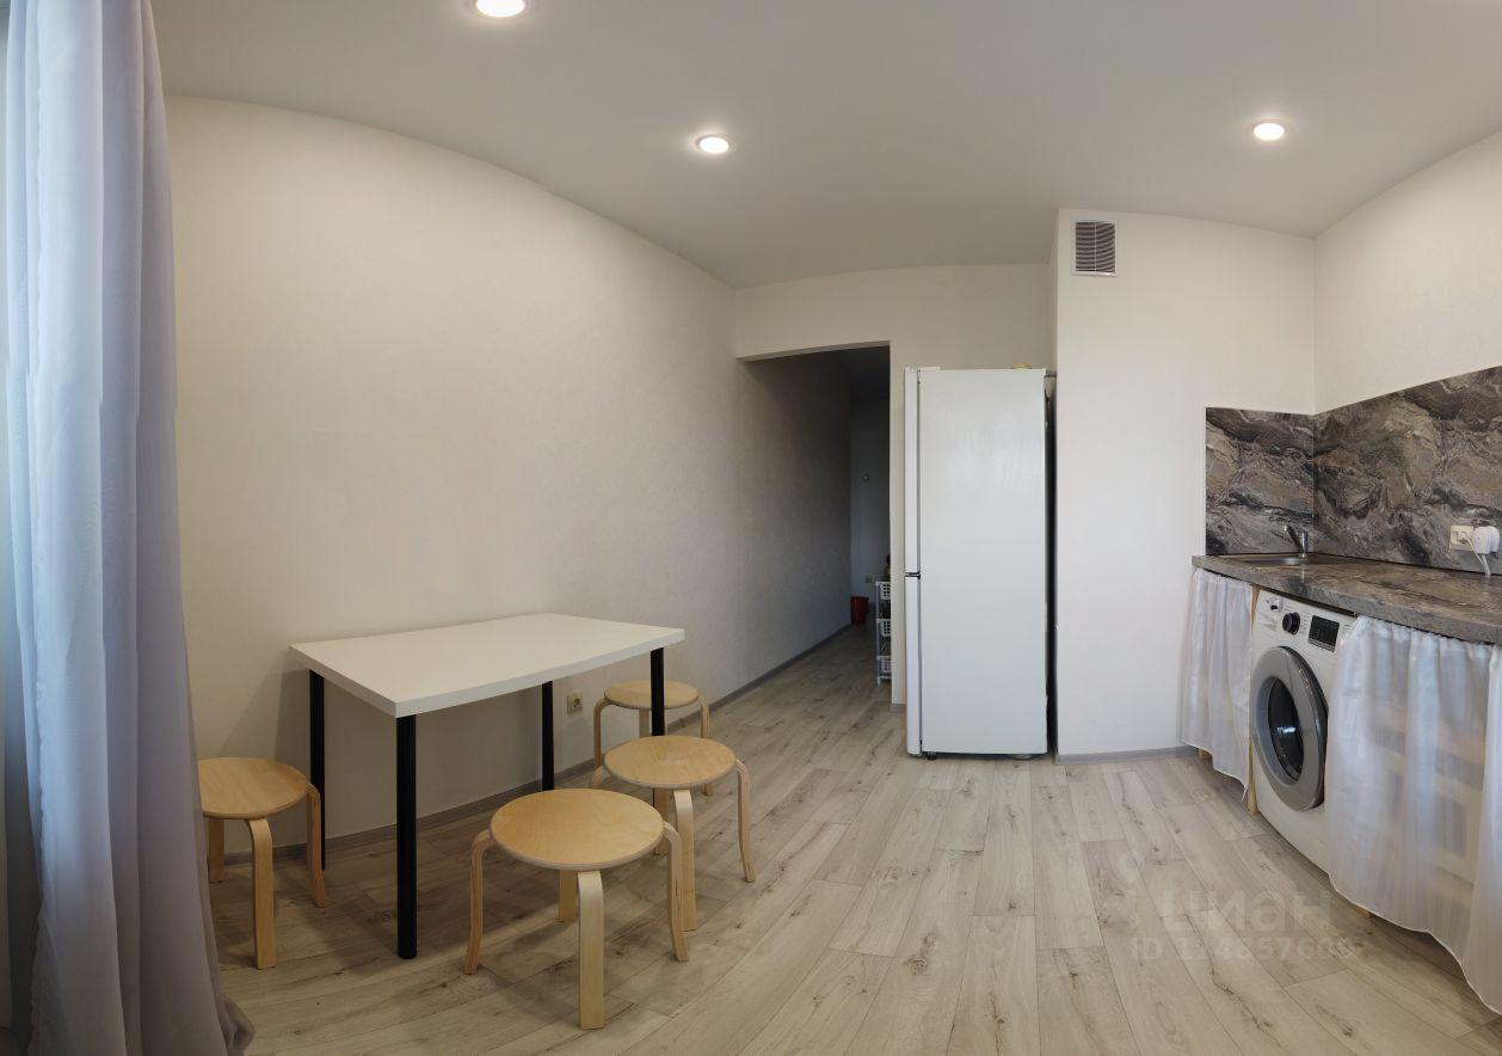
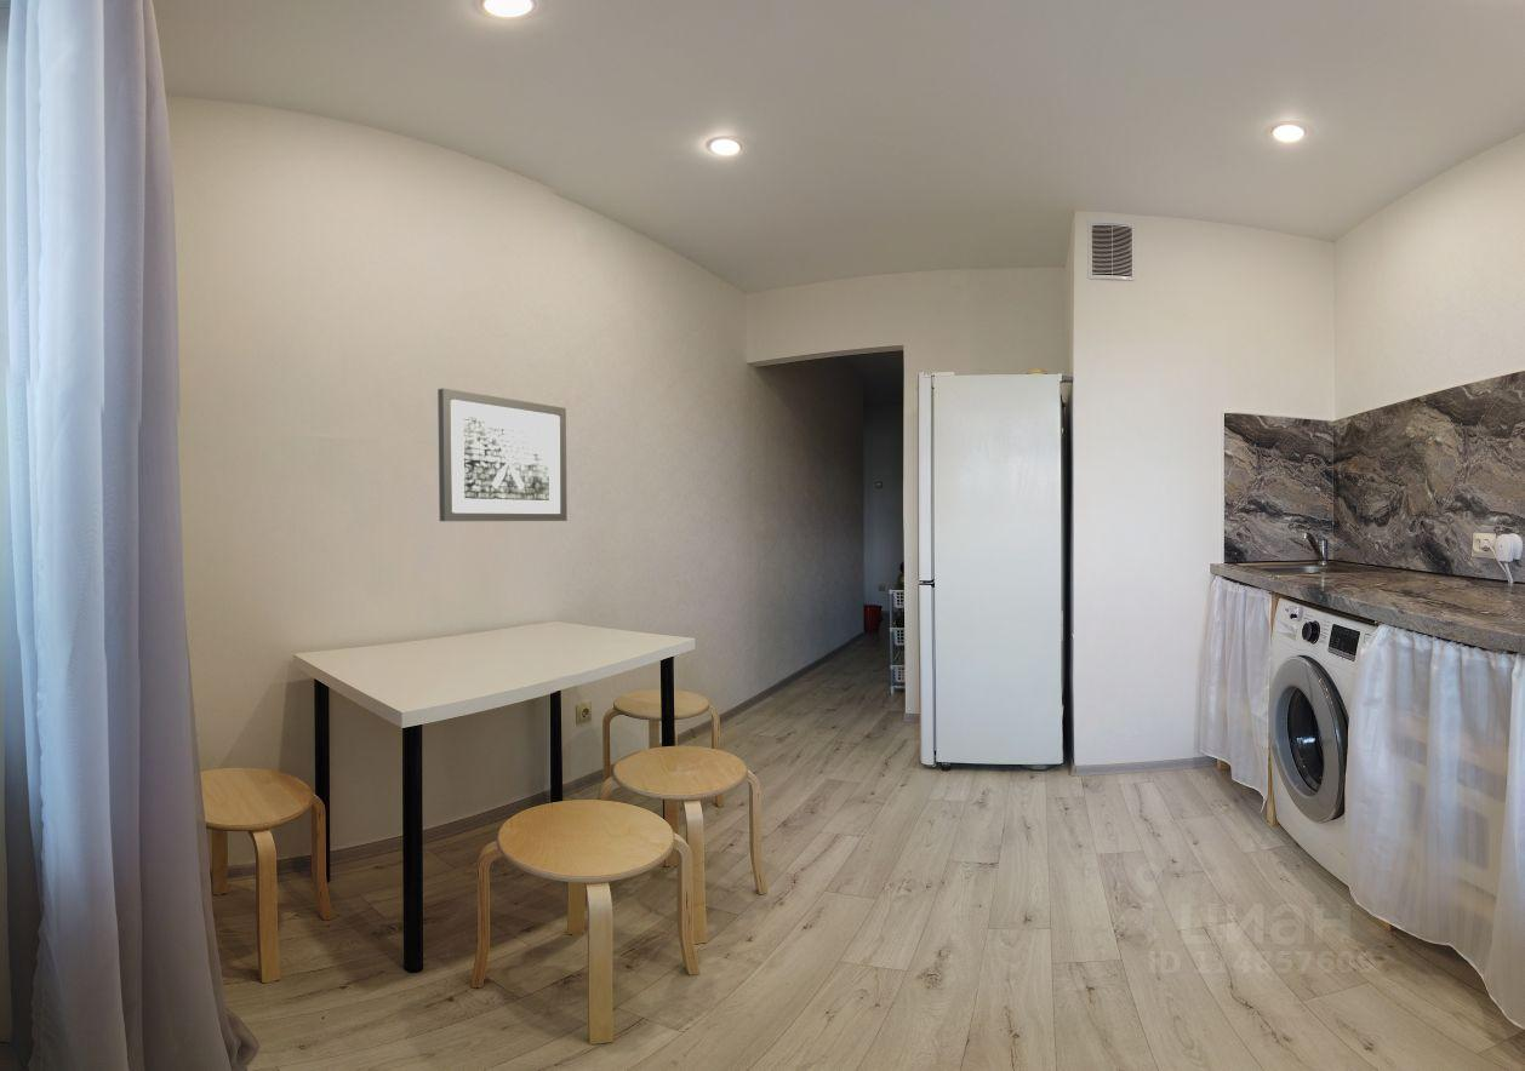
+ wall art (507, 459)
